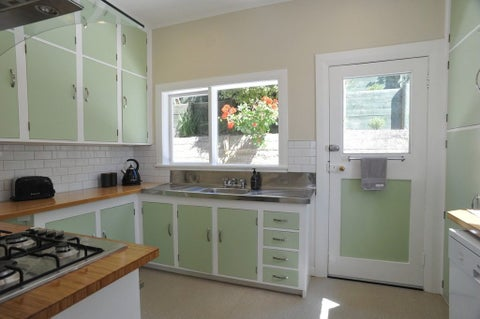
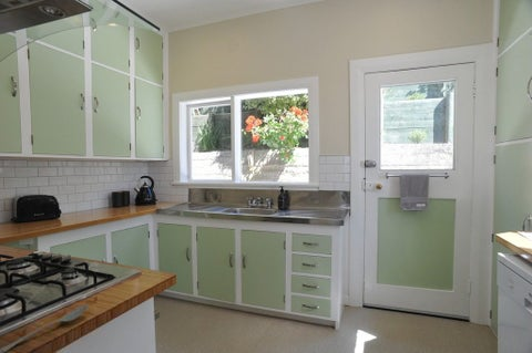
+ spoon (47, 325)
